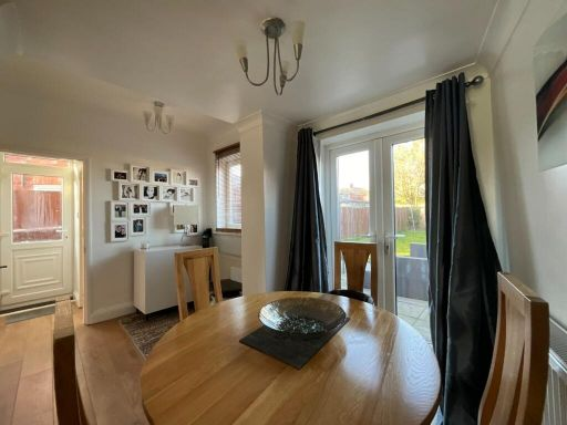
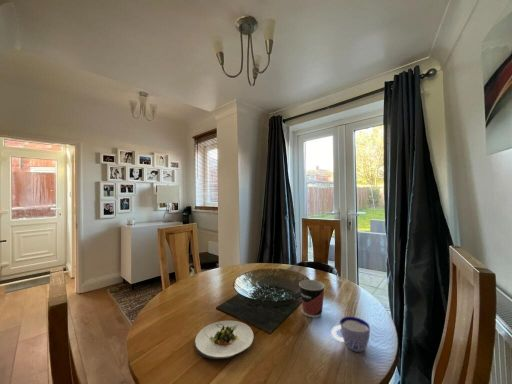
+ cup (350, 334)
+ salad plate (224, 333)
+ cup (312, 298)
